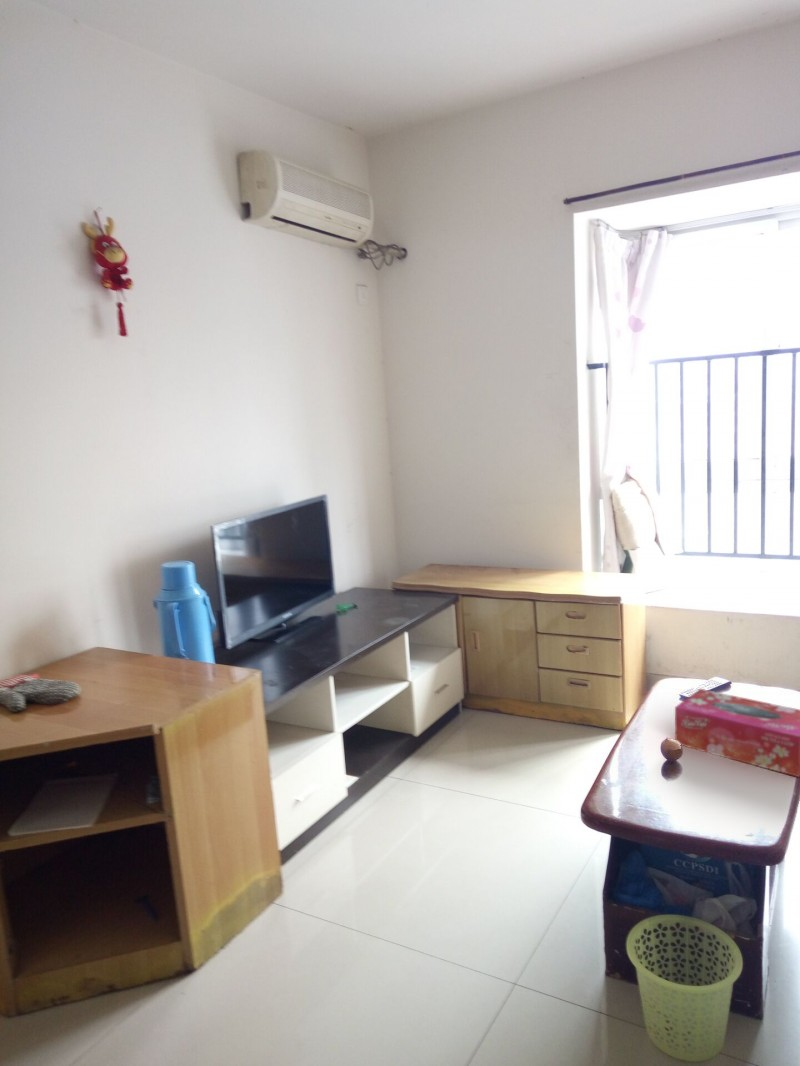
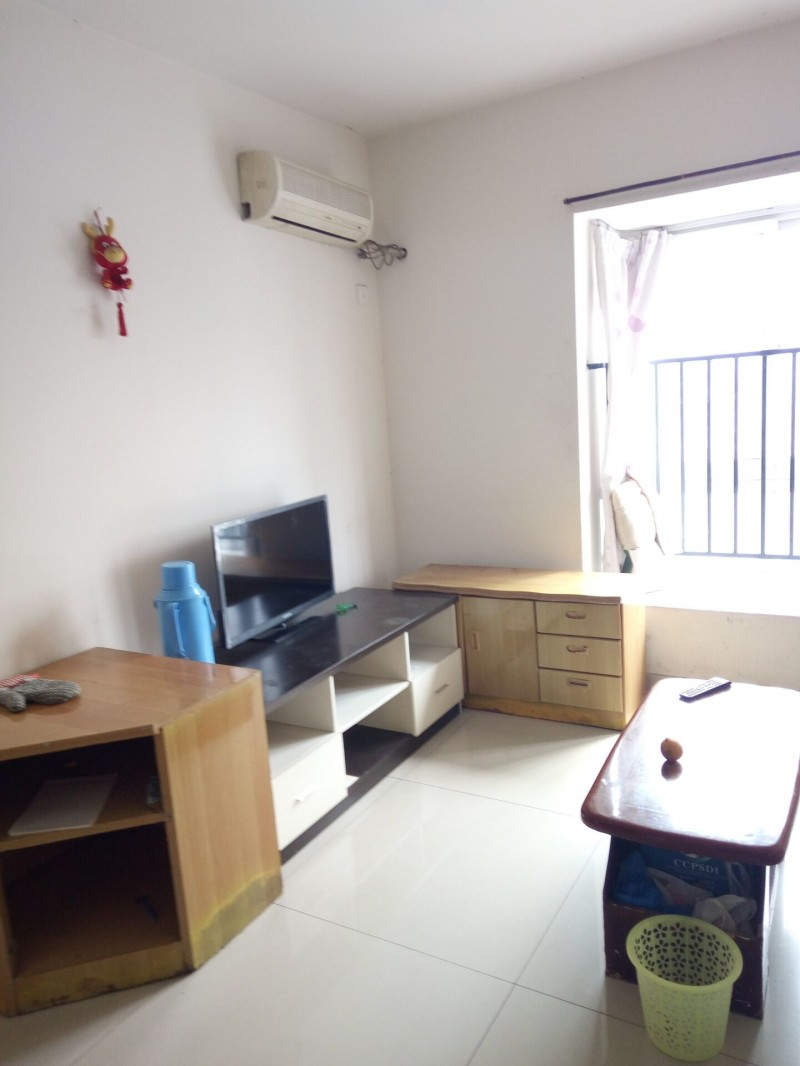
- tissue box (745, 729)
